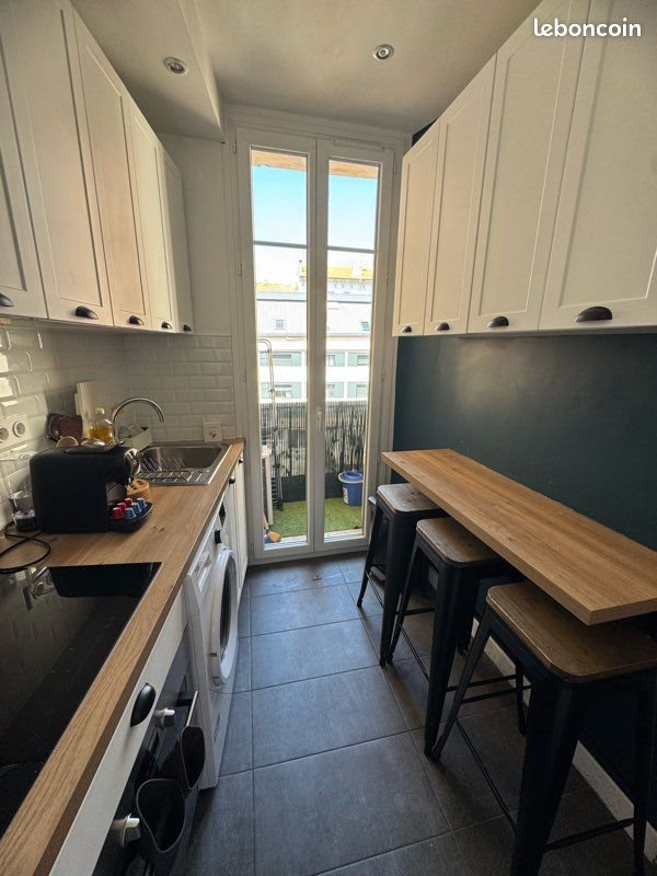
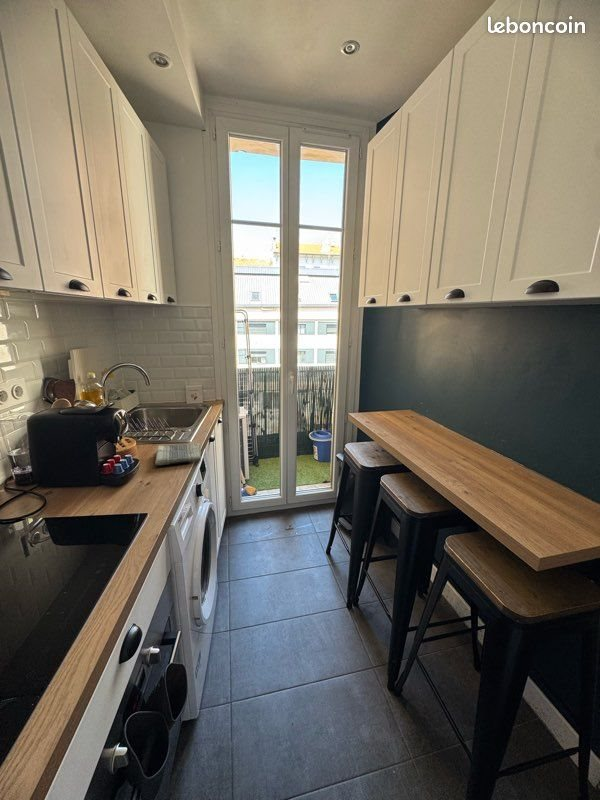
+ dish towel (179, 452)
